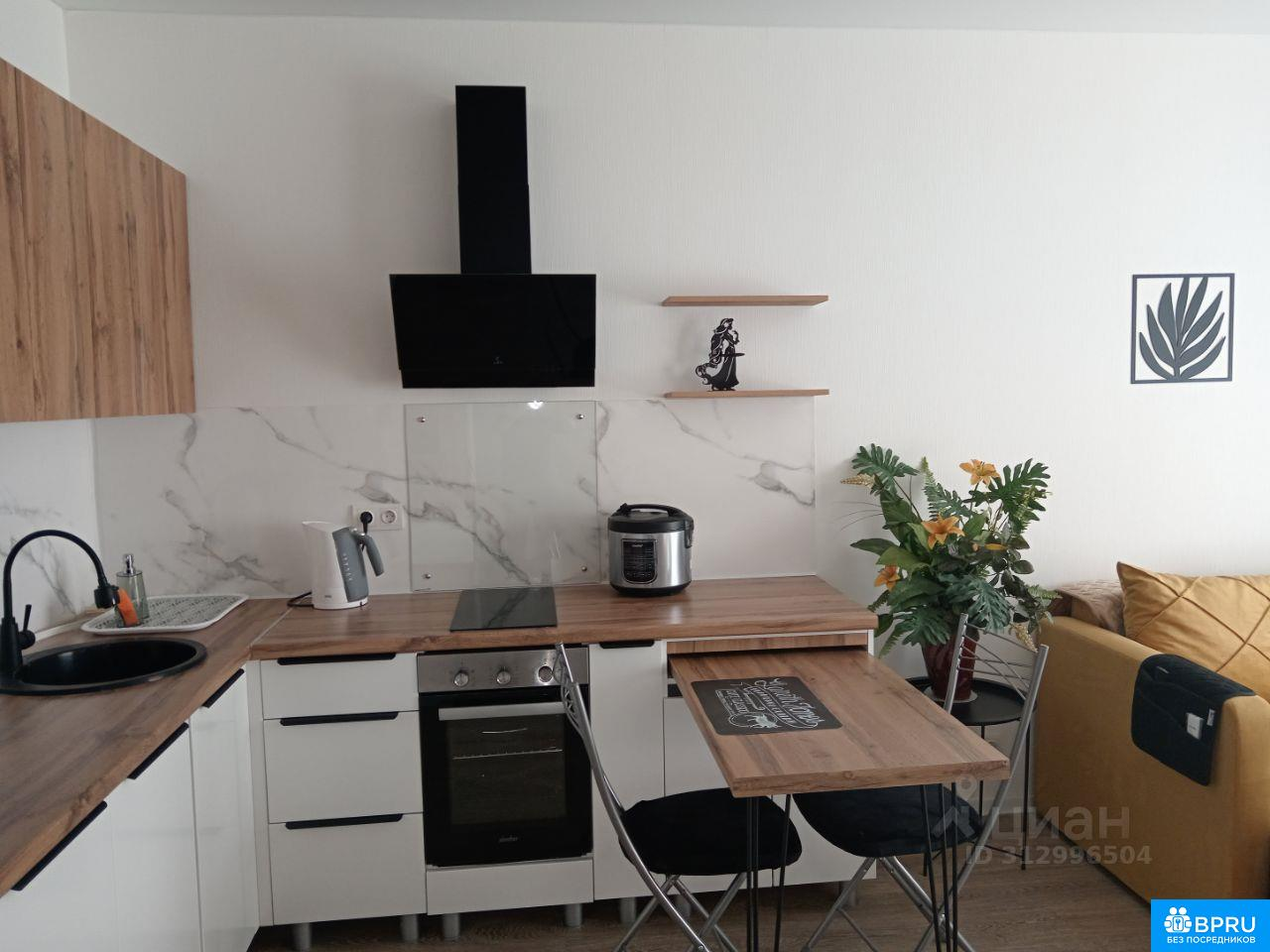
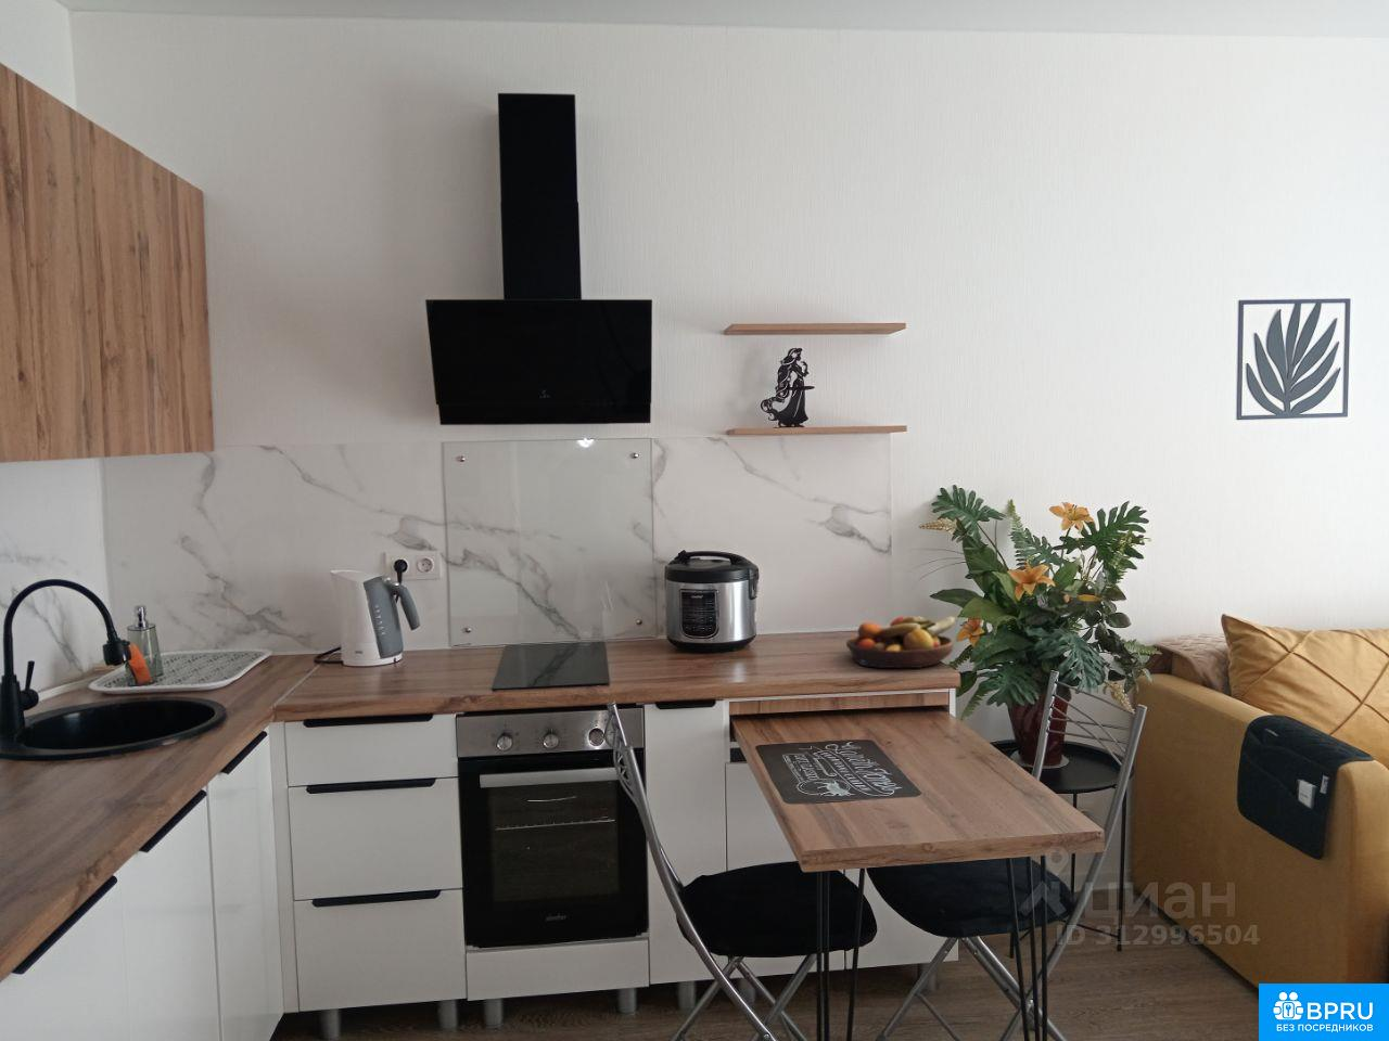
+ fruit bowl (900, 636)
